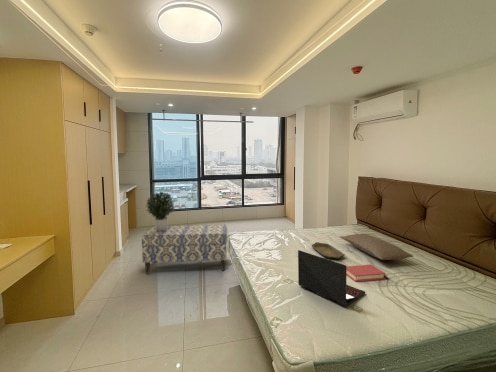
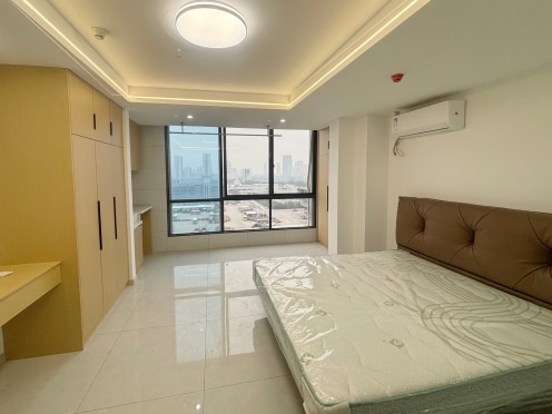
- potted plant (161, 211)
- laptop (331, 271)
- serving tray (326, 250)
- pillow (372, 245)
- book (363, 272)
- bench (188, 247)
